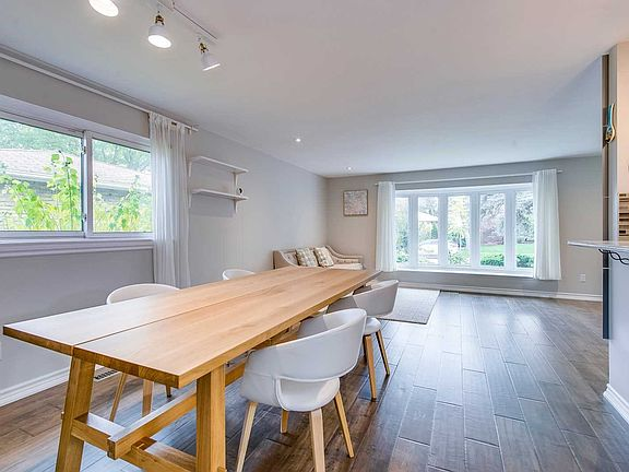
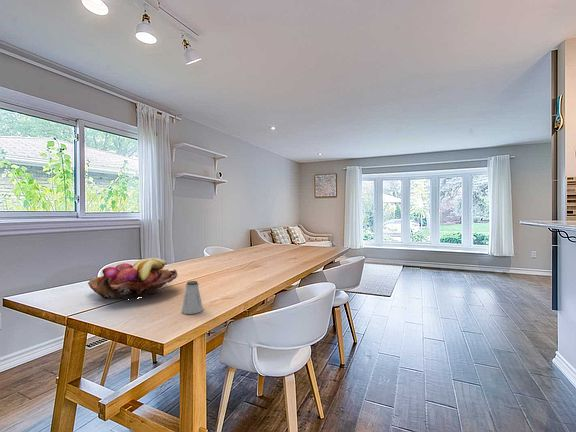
+ fruit basket (136, 276)
+ saltshaker (192, 296)
